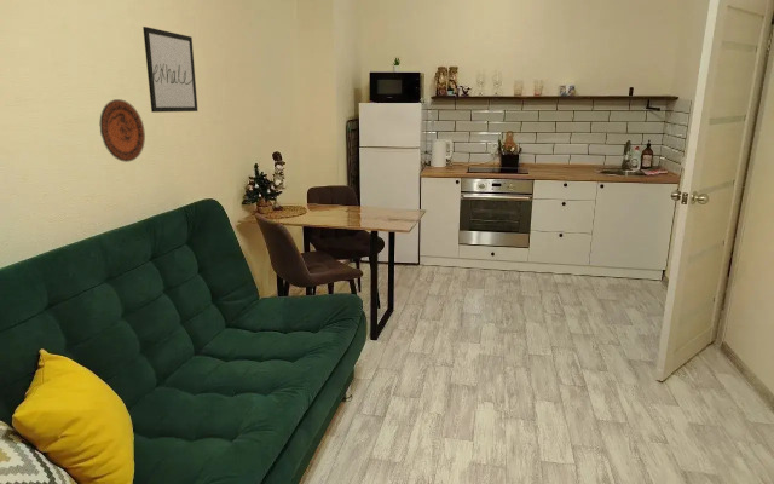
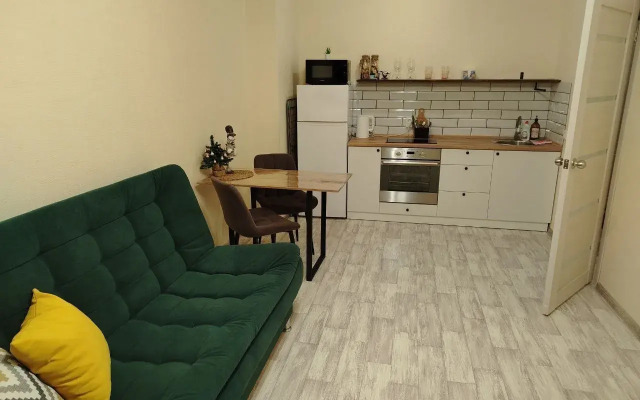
- wall art (172, 73)
- decorative plate (122, 131)
